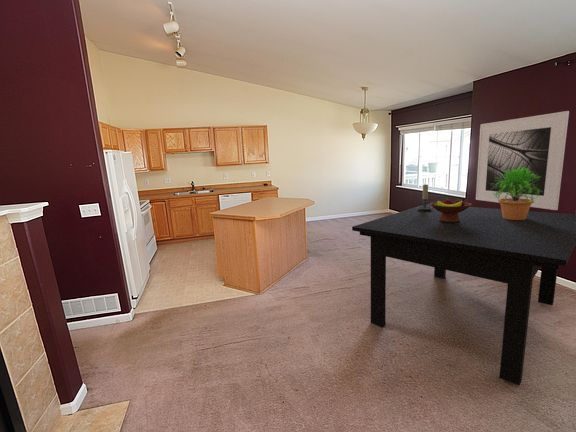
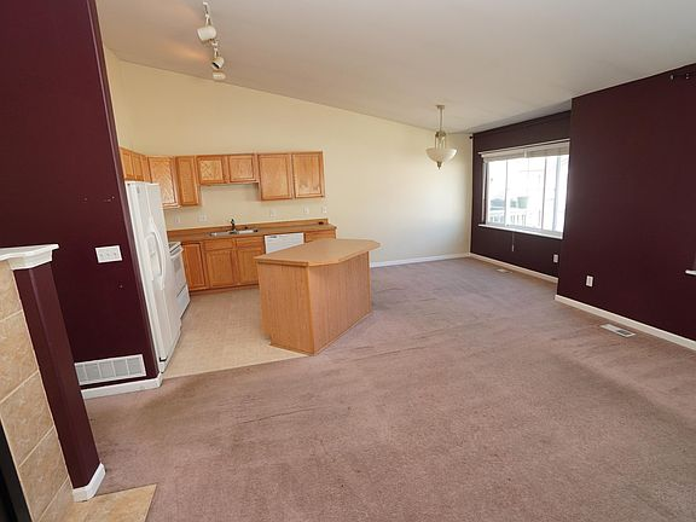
- potted plant (516, 192)
- dining table (466, 268)
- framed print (514, 162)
- candle holder (424, 197)
- fruit bowl (449, 208)
